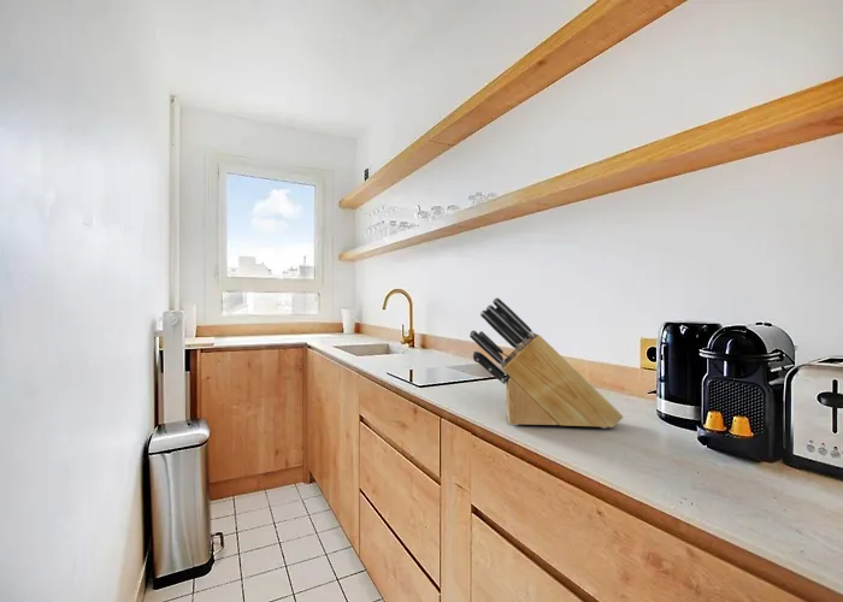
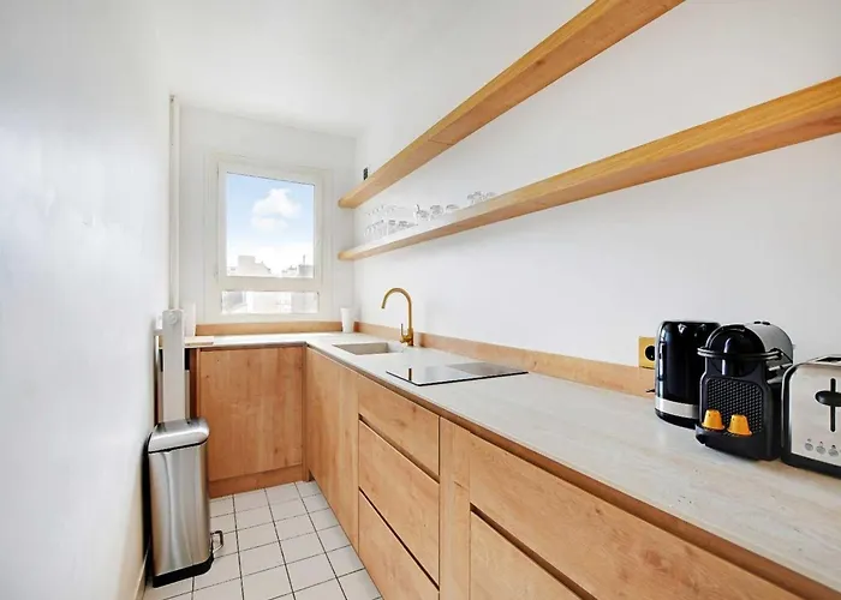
- knife block (541, 359)
